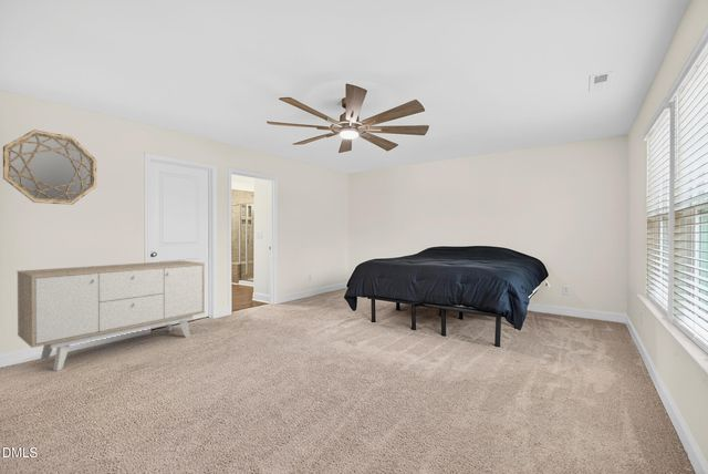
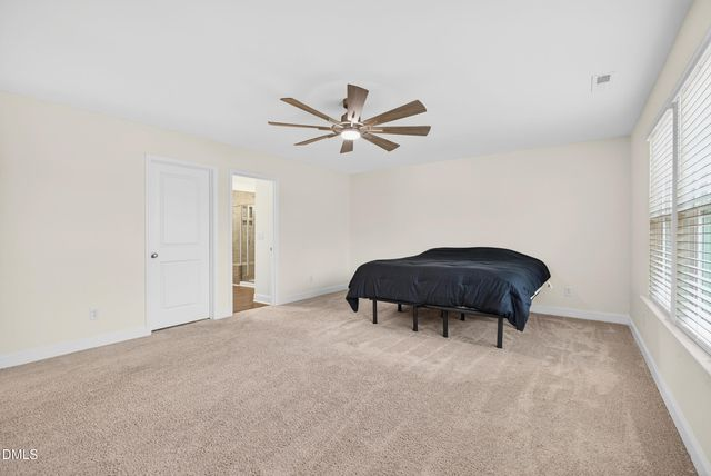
- home mirror (53, 168)
- sideboard (123, 307)
